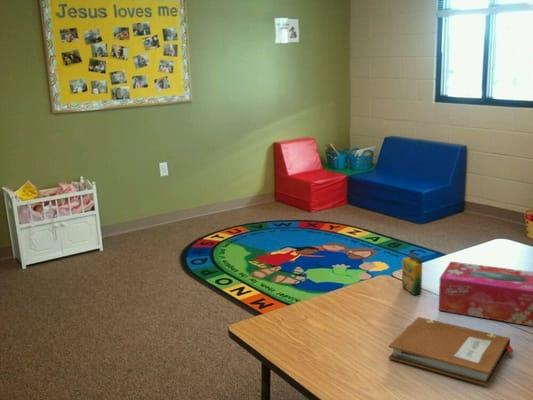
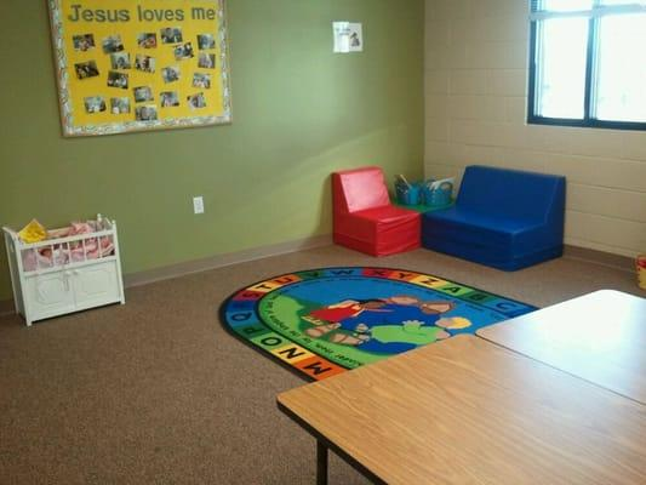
- notebook (452, 347)
- crayon box (411, 273)
- tissue box (496, 292)
